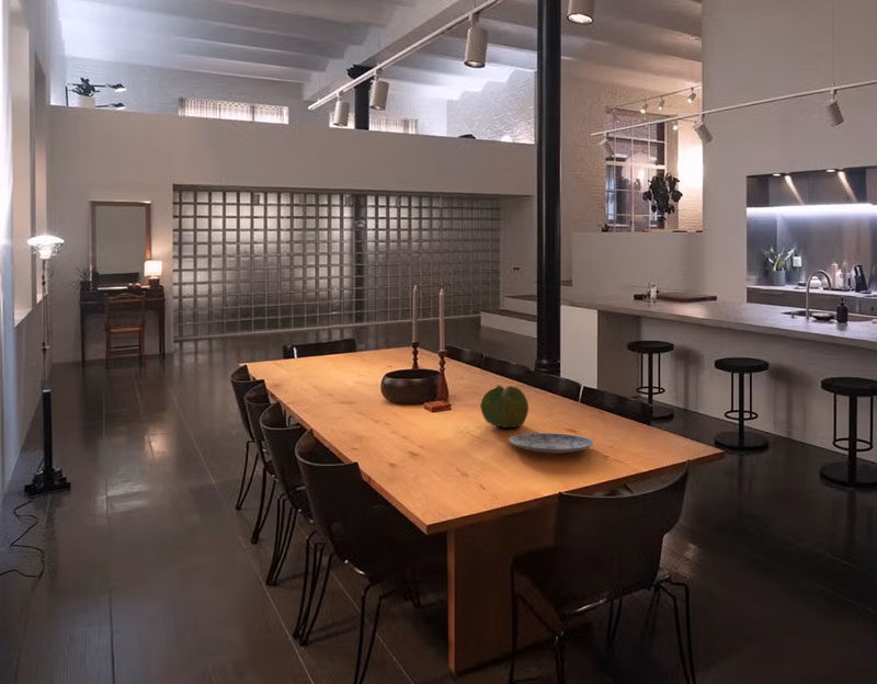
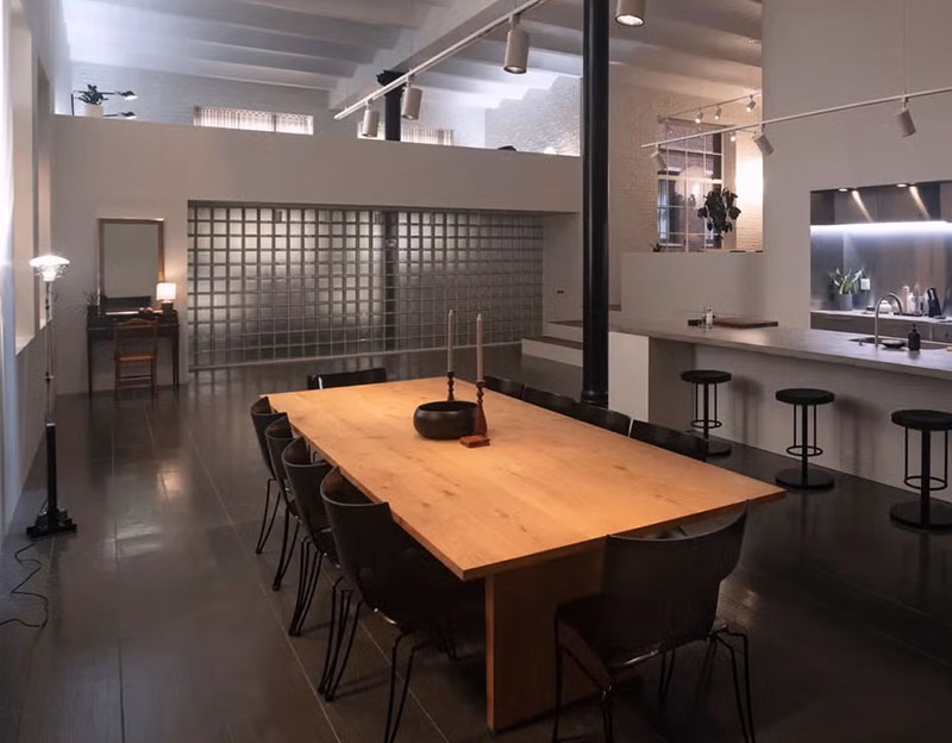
- cabbage (503, 404)
- plate (550, 444)
